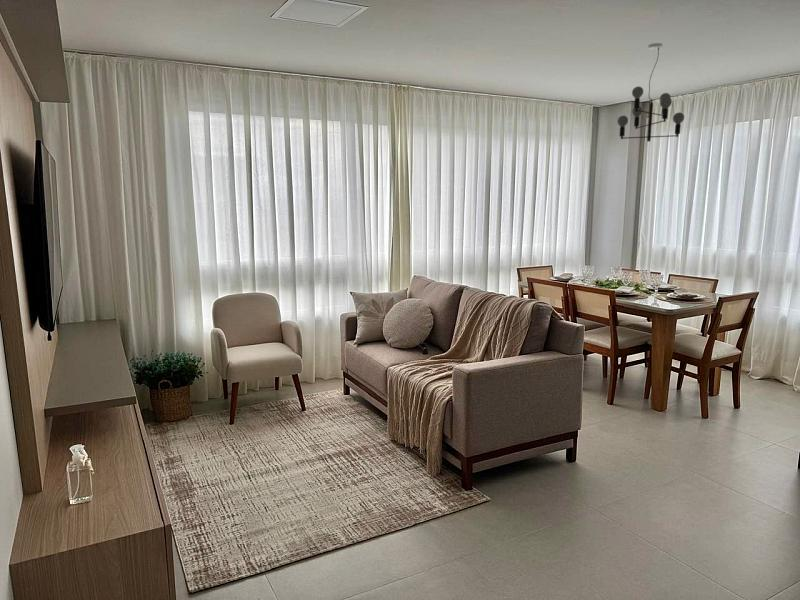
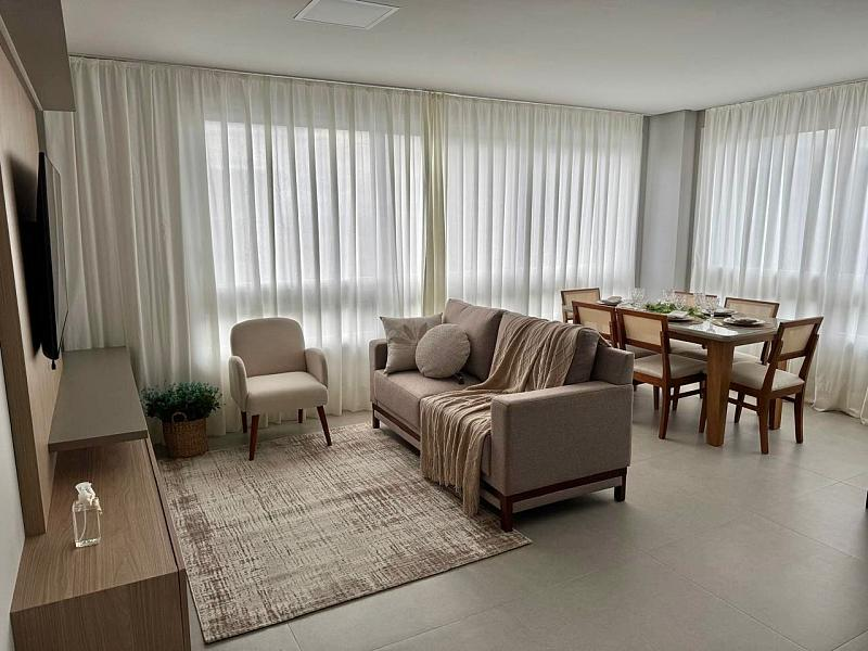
- chandelier (649, 92)
